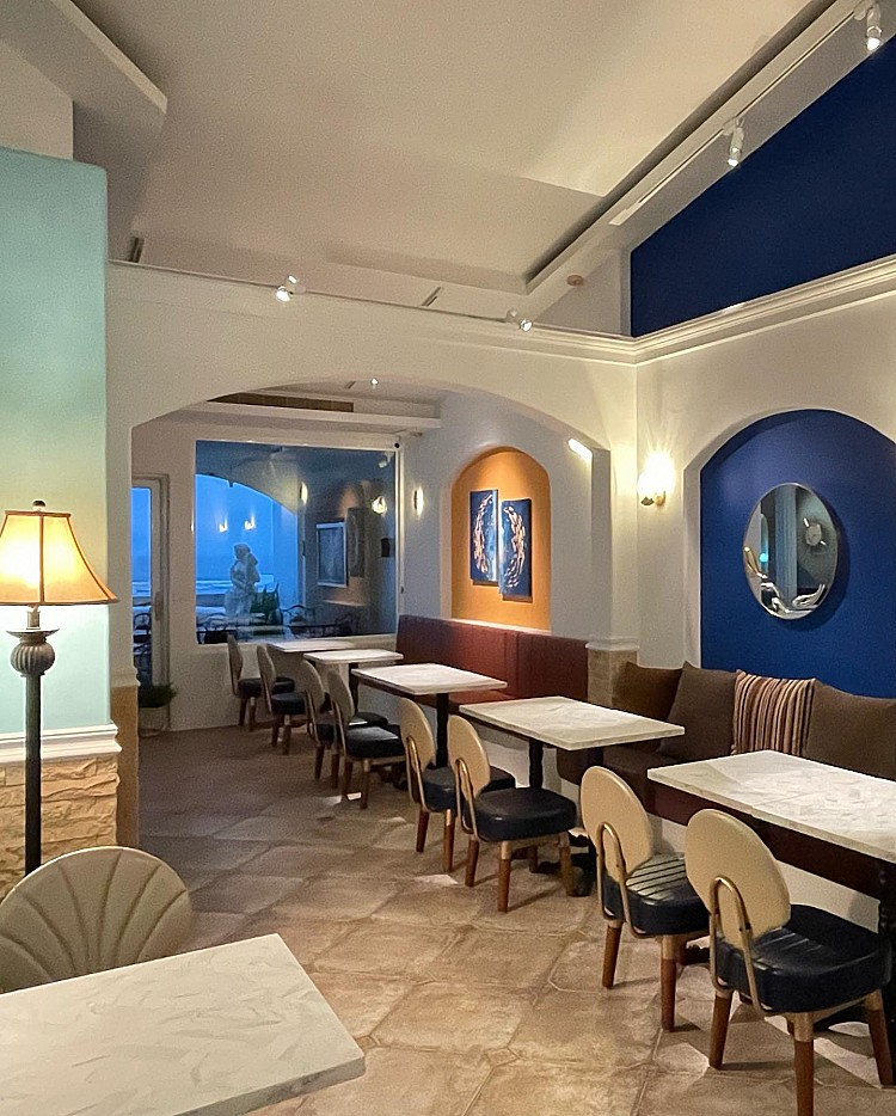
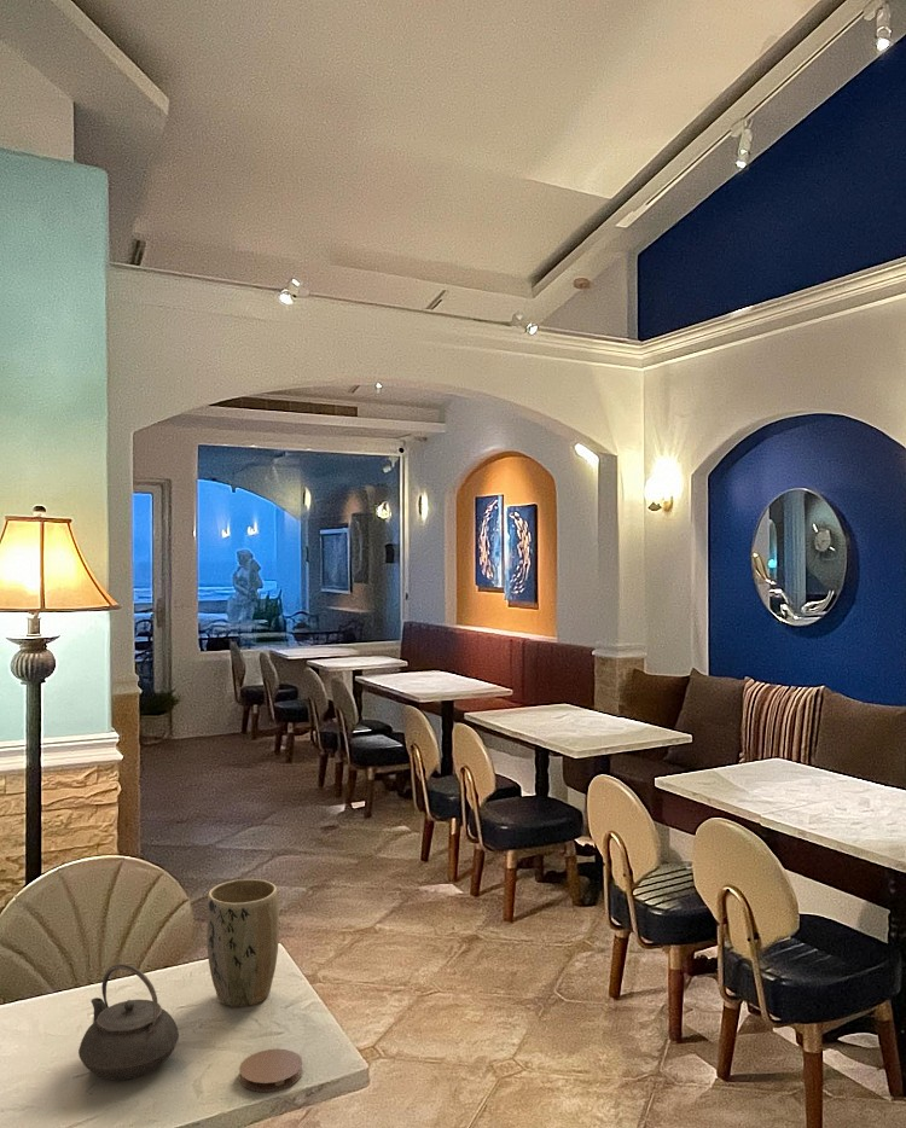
+ plant pot (243, 942)
+ teapot (124, 1012)
+ coaster (271, 1069)
